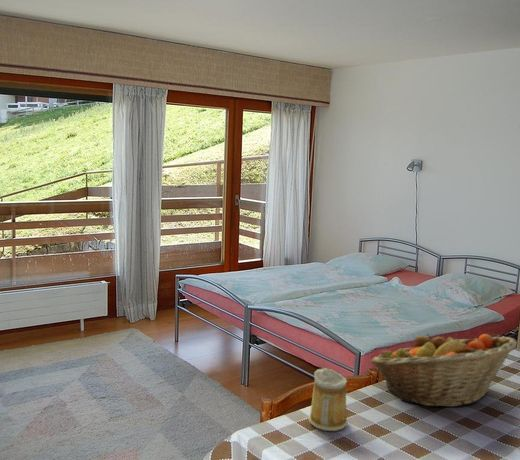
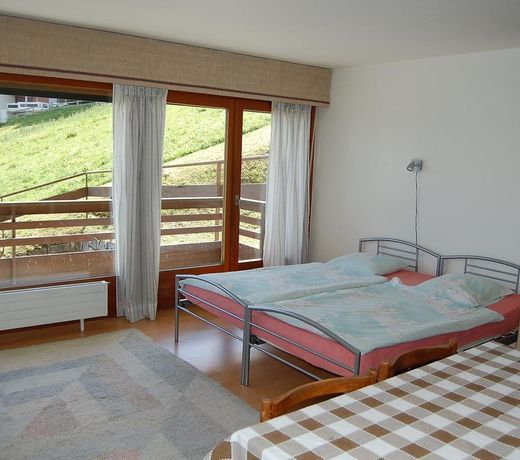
- fruit basket (442, 361)
- mug (328, 398)
